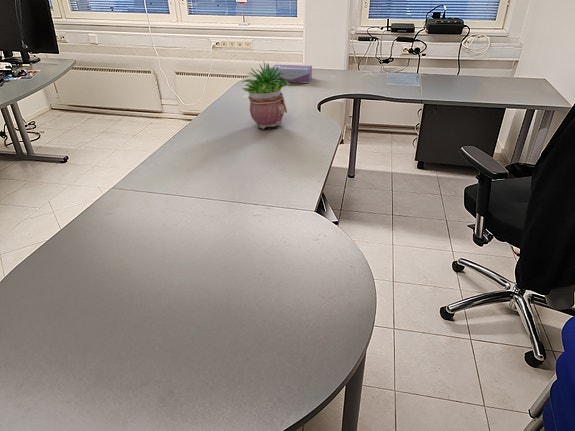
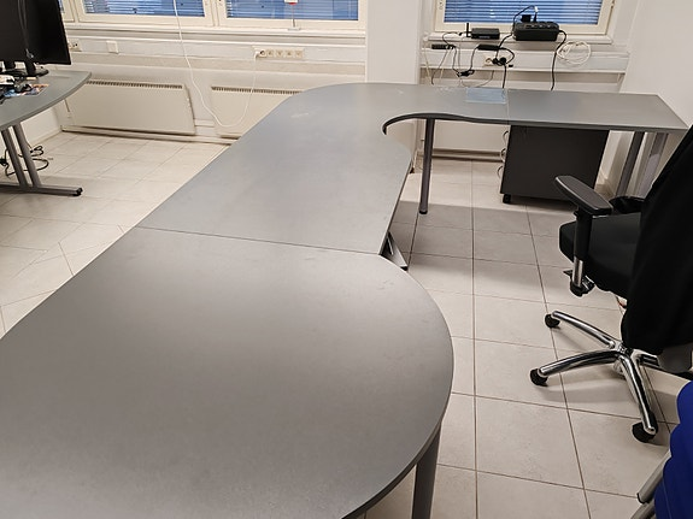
- tissue box (291, 73)
- potted plant (264, 95)
